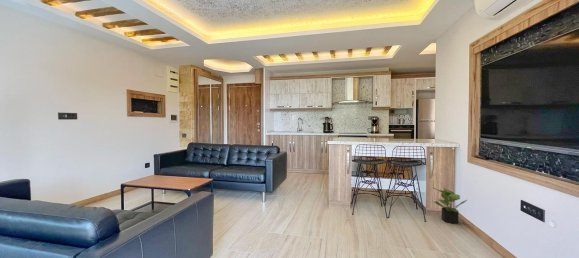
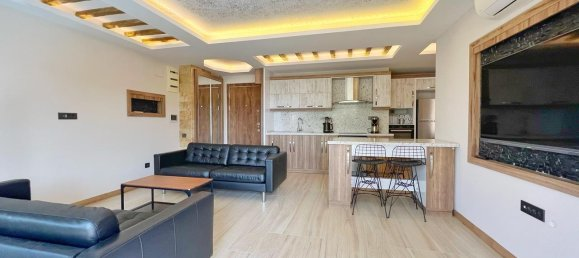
- potted plant (446, 203)
